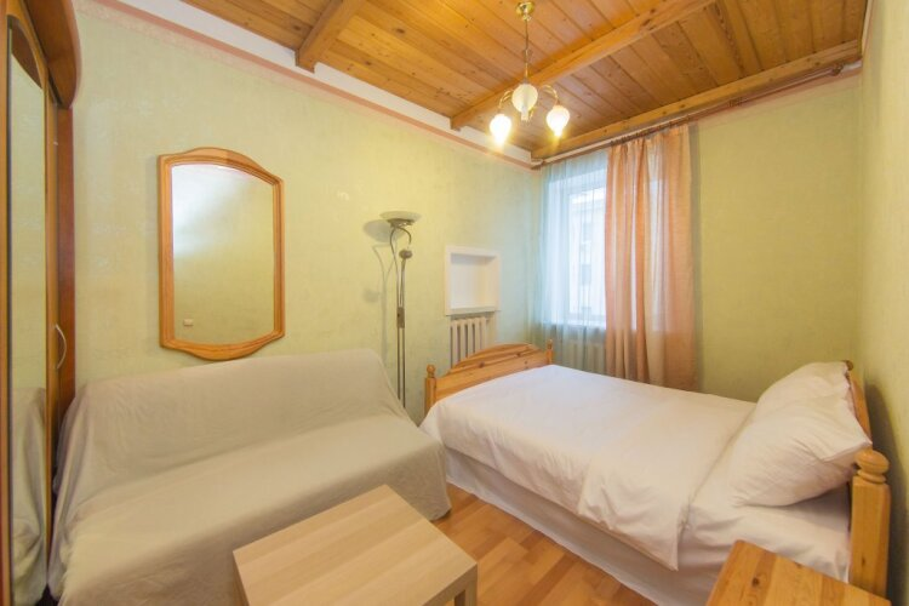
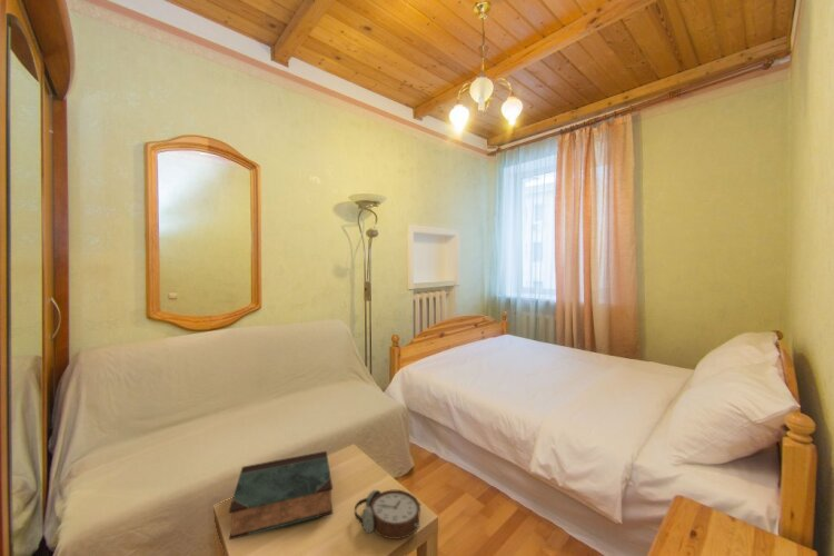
+ alarm clock (387, 510)
+ book (285, 488)
